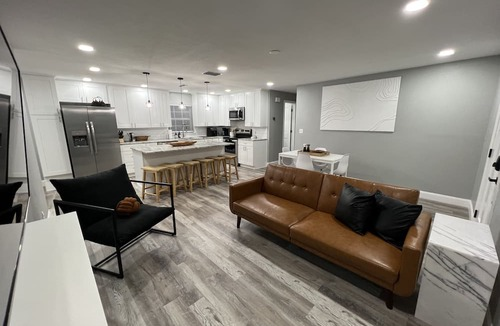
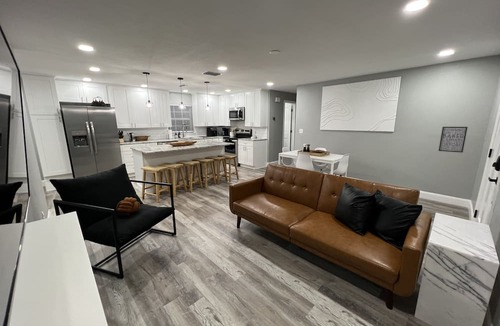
+ wall art (452, 139)
